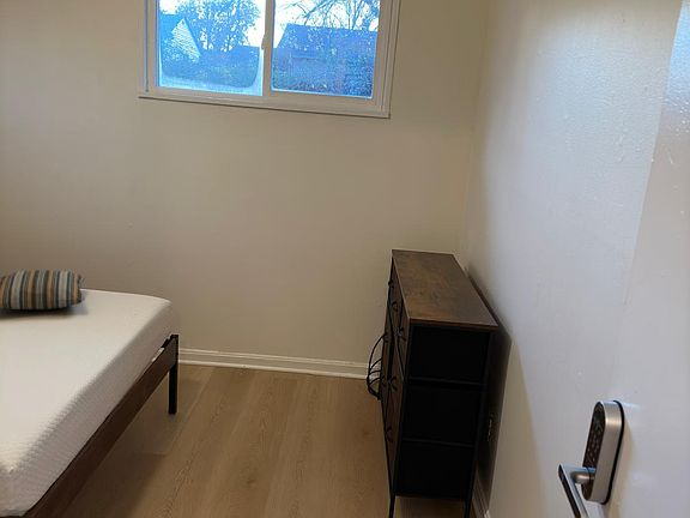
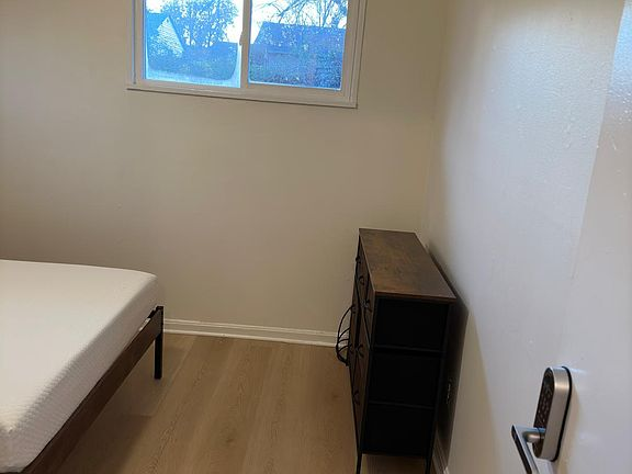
- pillow (38, 289)
